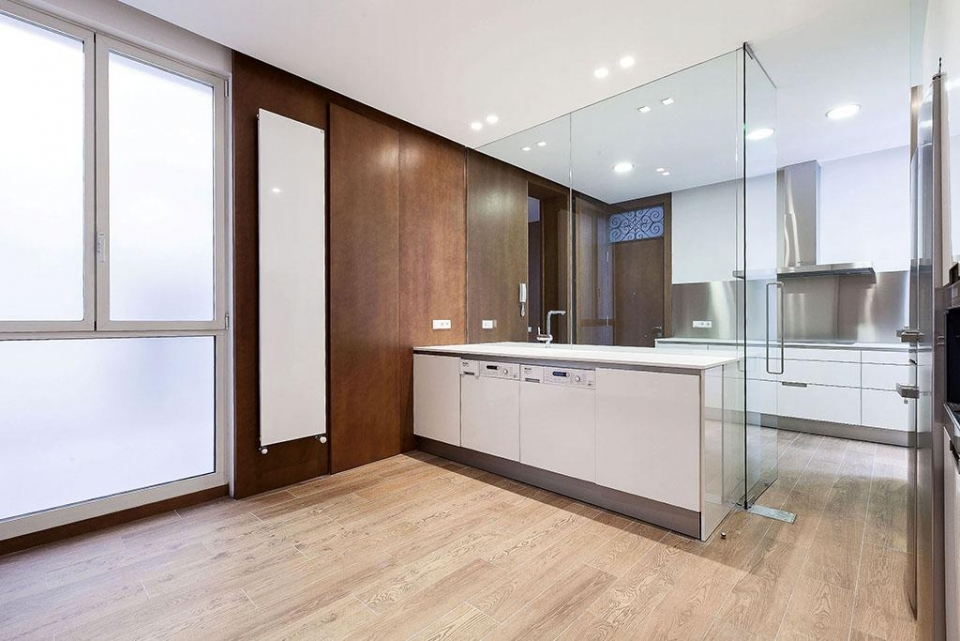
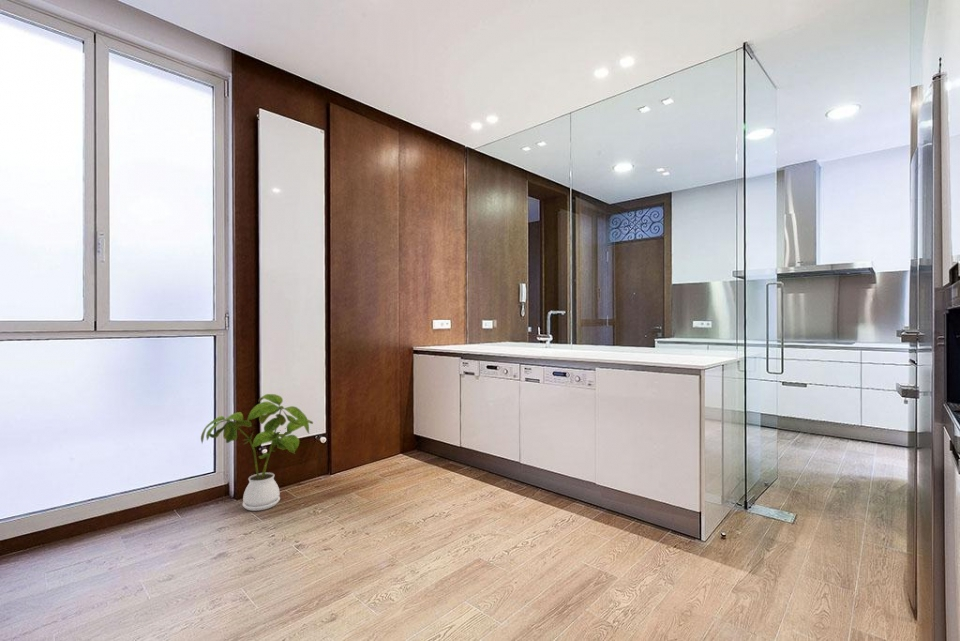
+ house plant (273, 450)
